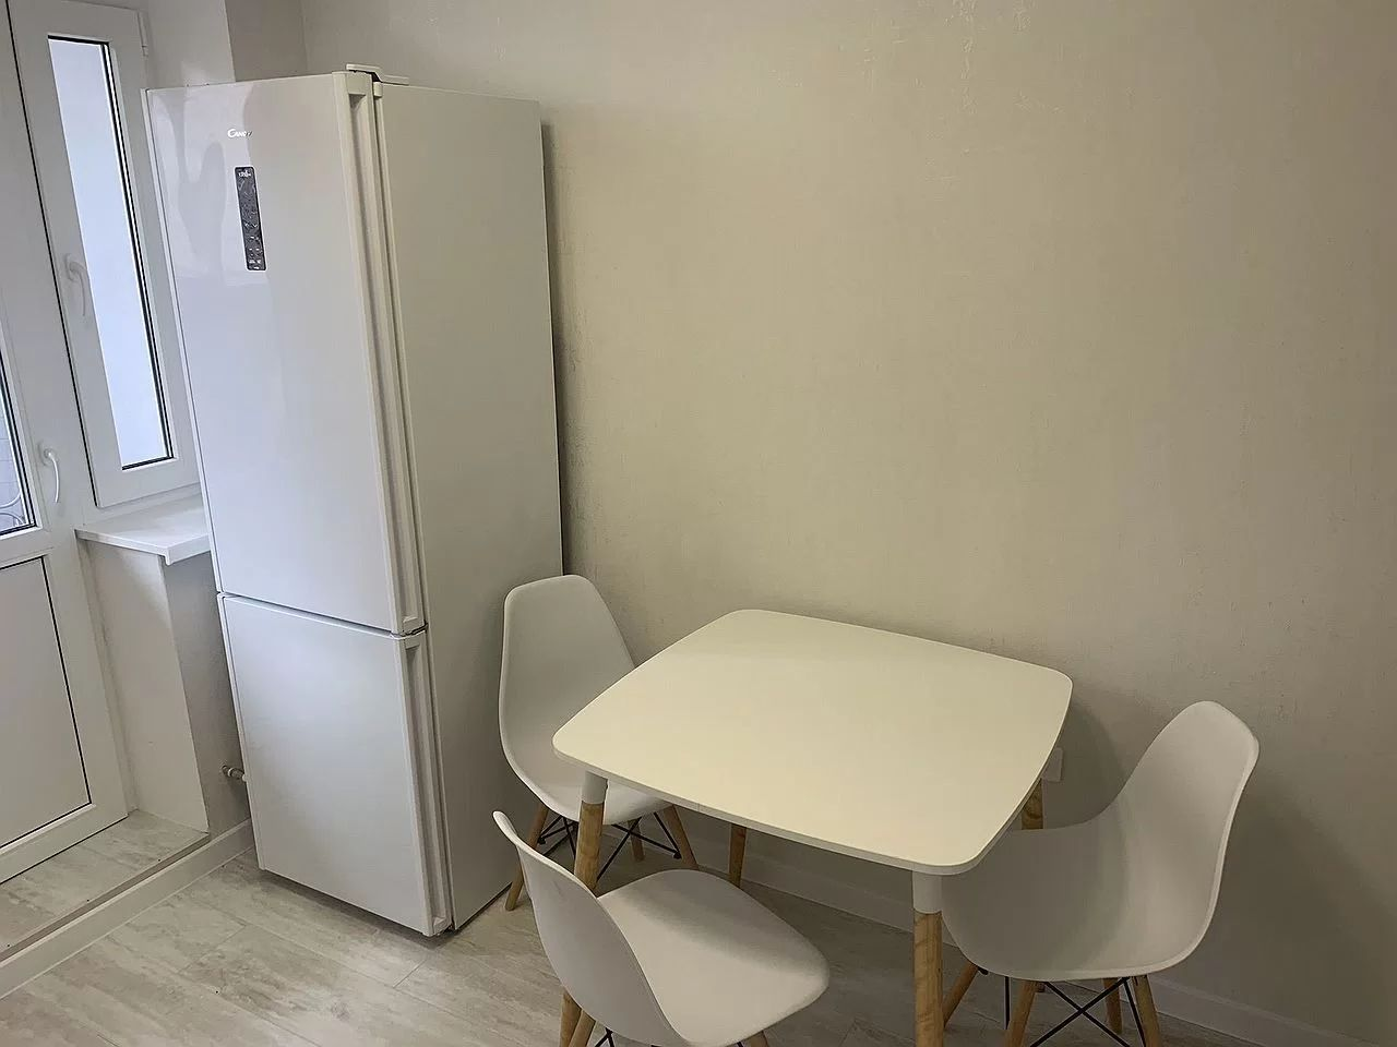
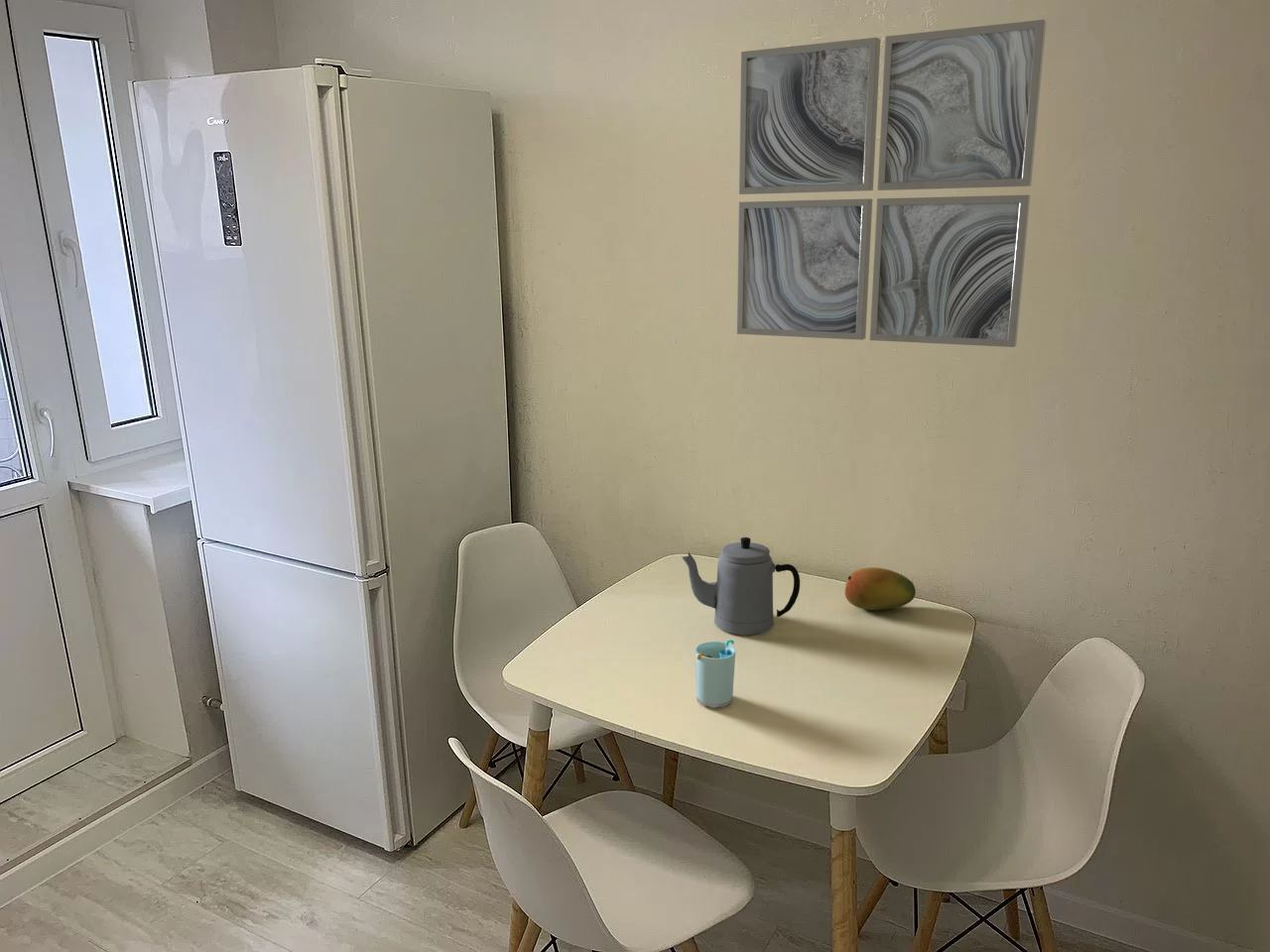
+ fruit (880, 588)
+ cup (713, 669)
+ wall art (877, 198)
+ teapot (740, 580)
